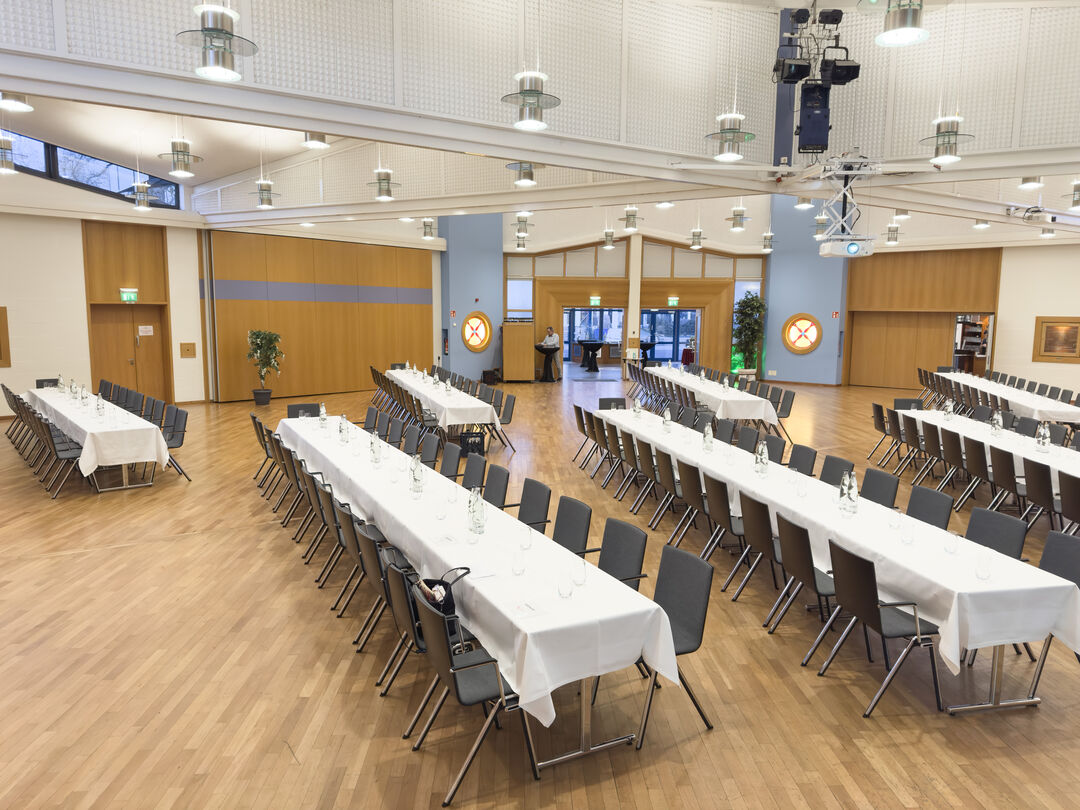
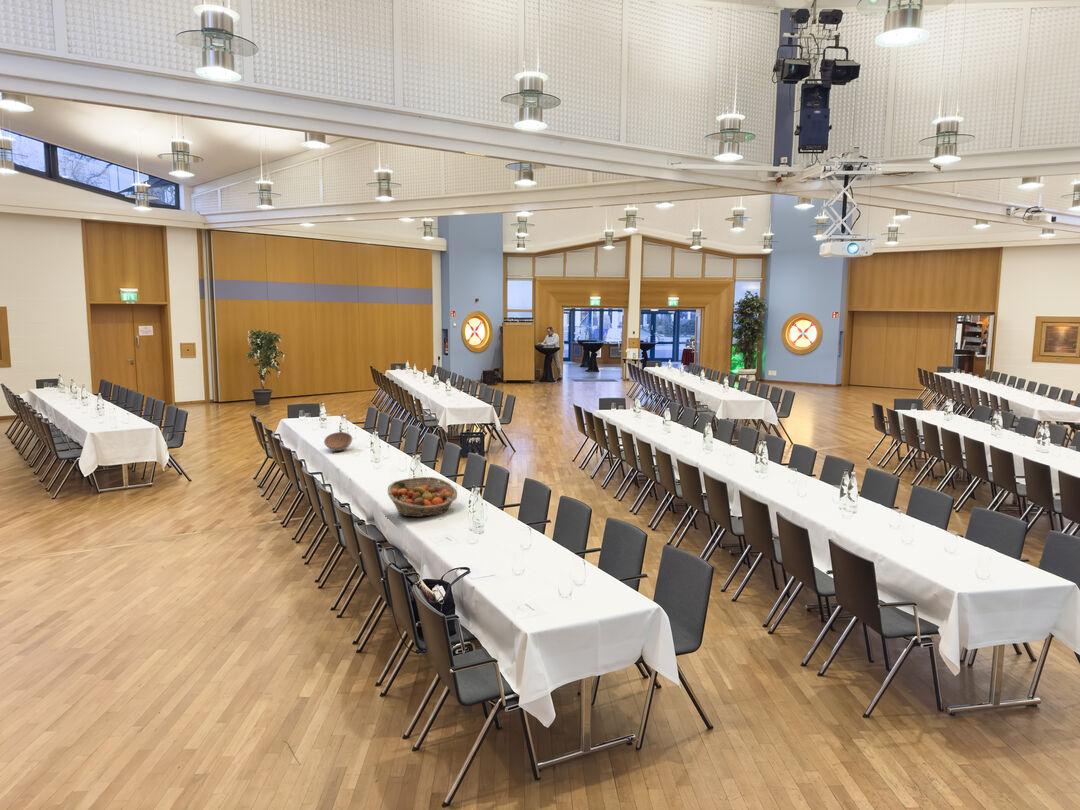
+ fruit basket (422, 496)
+ bowl (338, 442)
